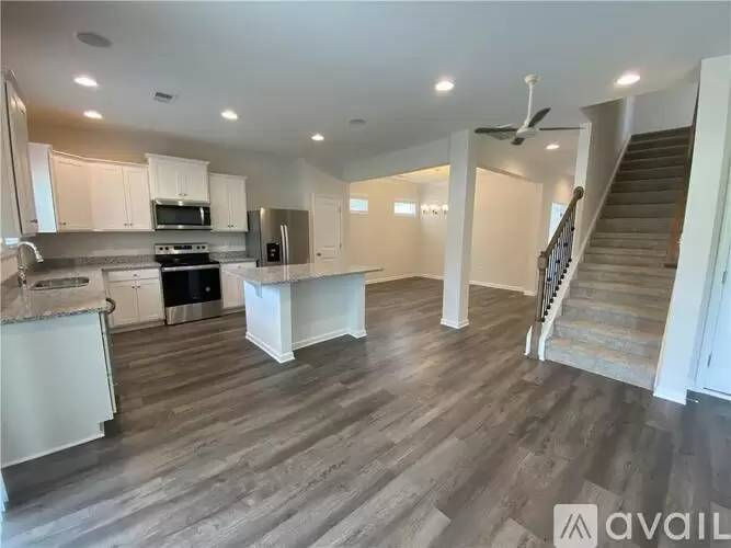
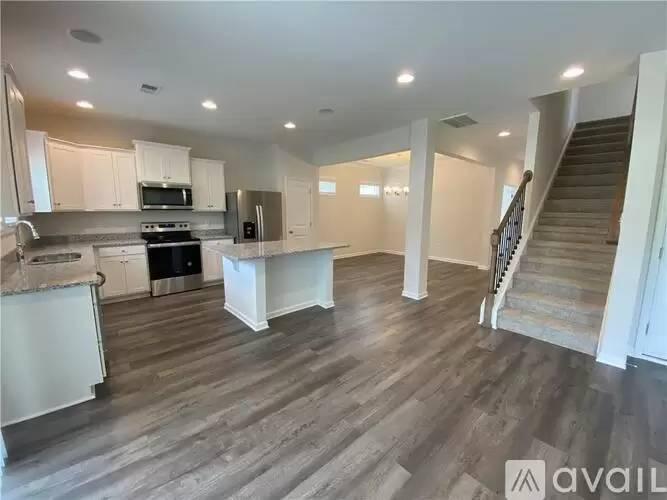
- ceiling fan (529, 106)
